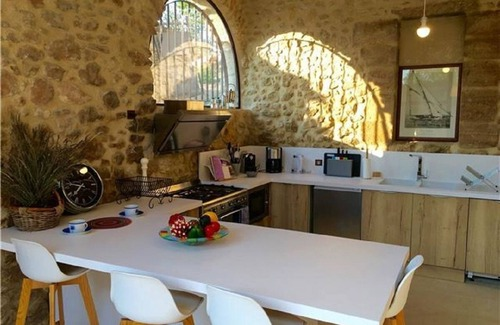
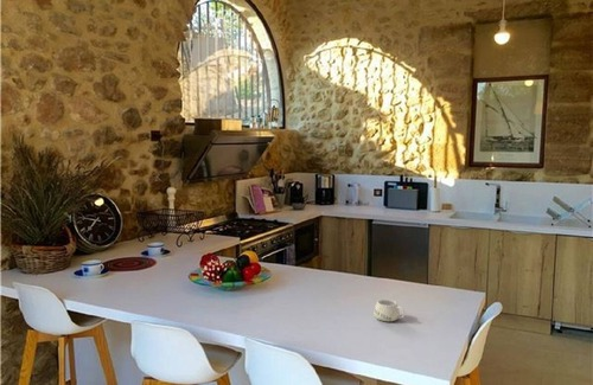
+ mug (389, 310)
